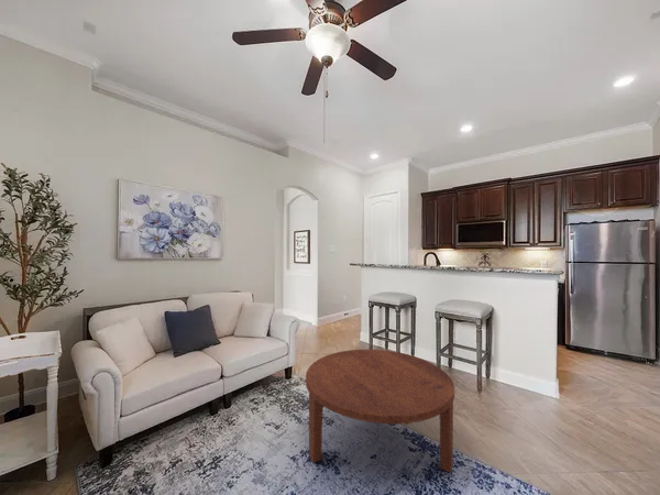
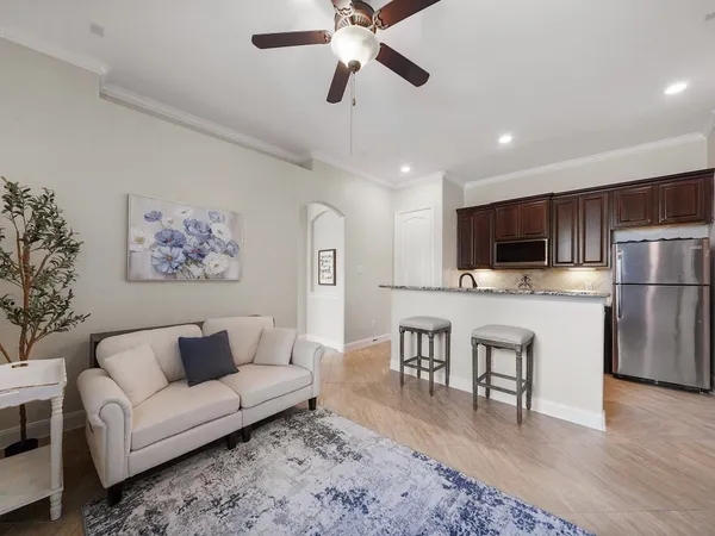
- coffee table (376, 405)
